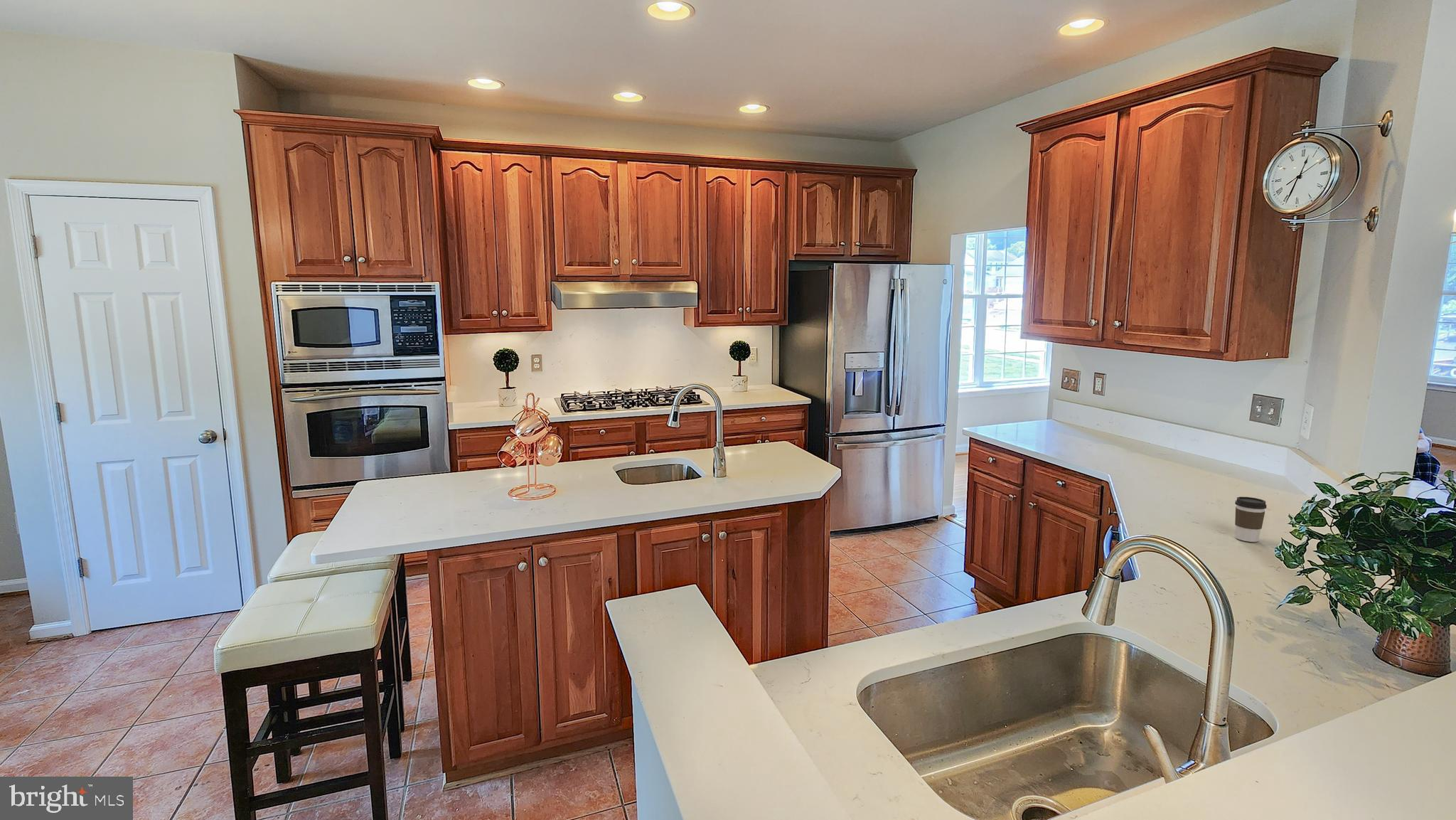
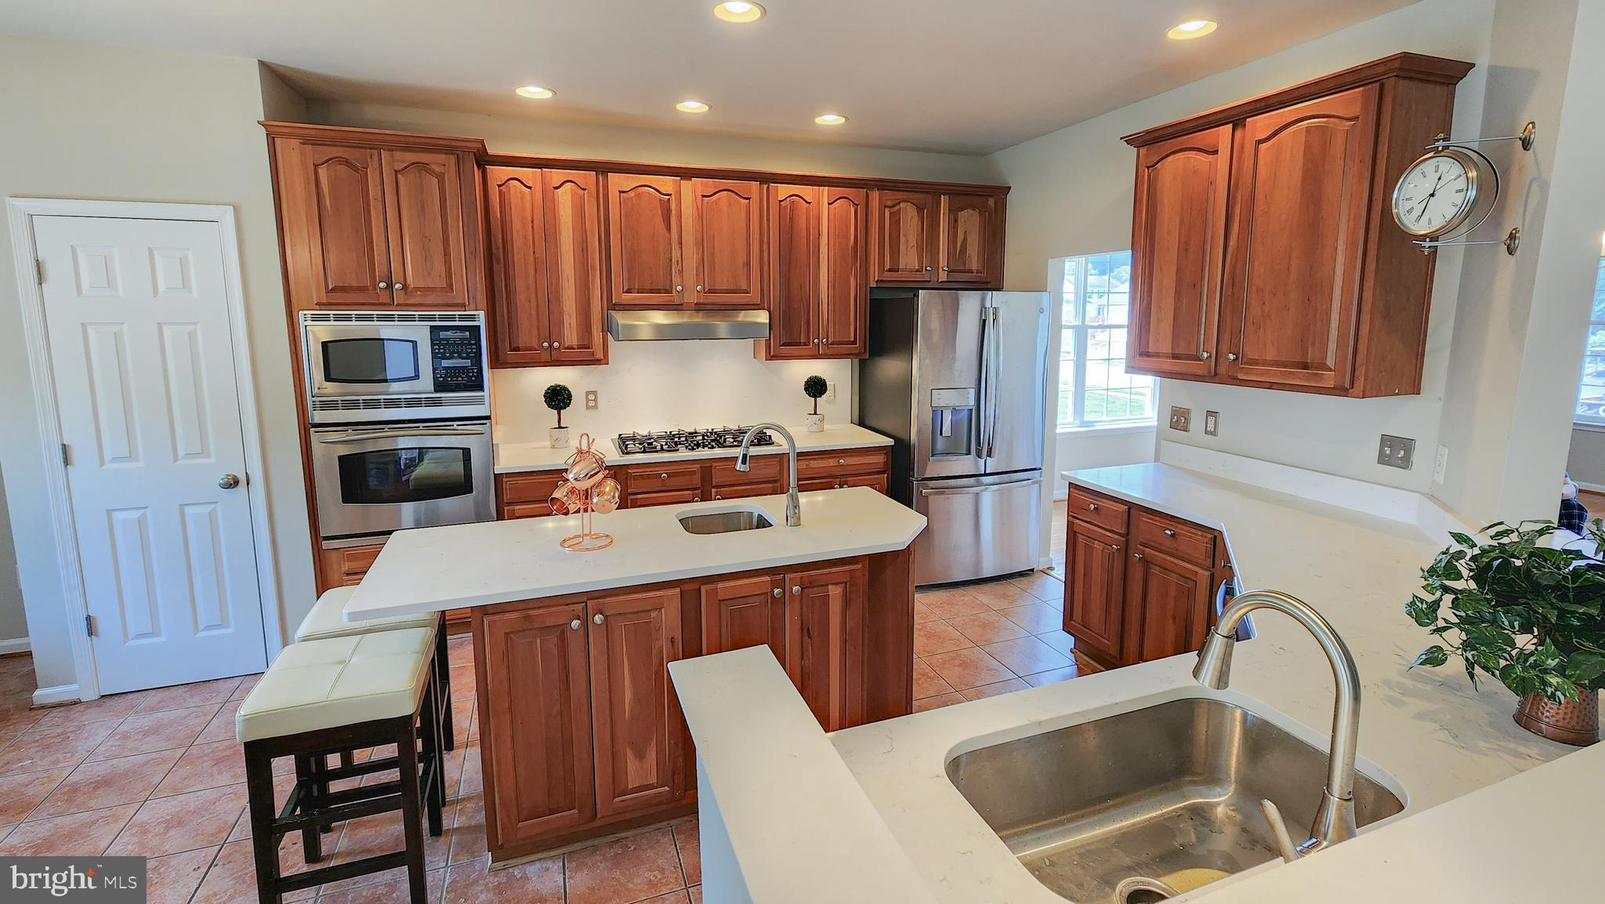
- coffee cup (1248, 519)
